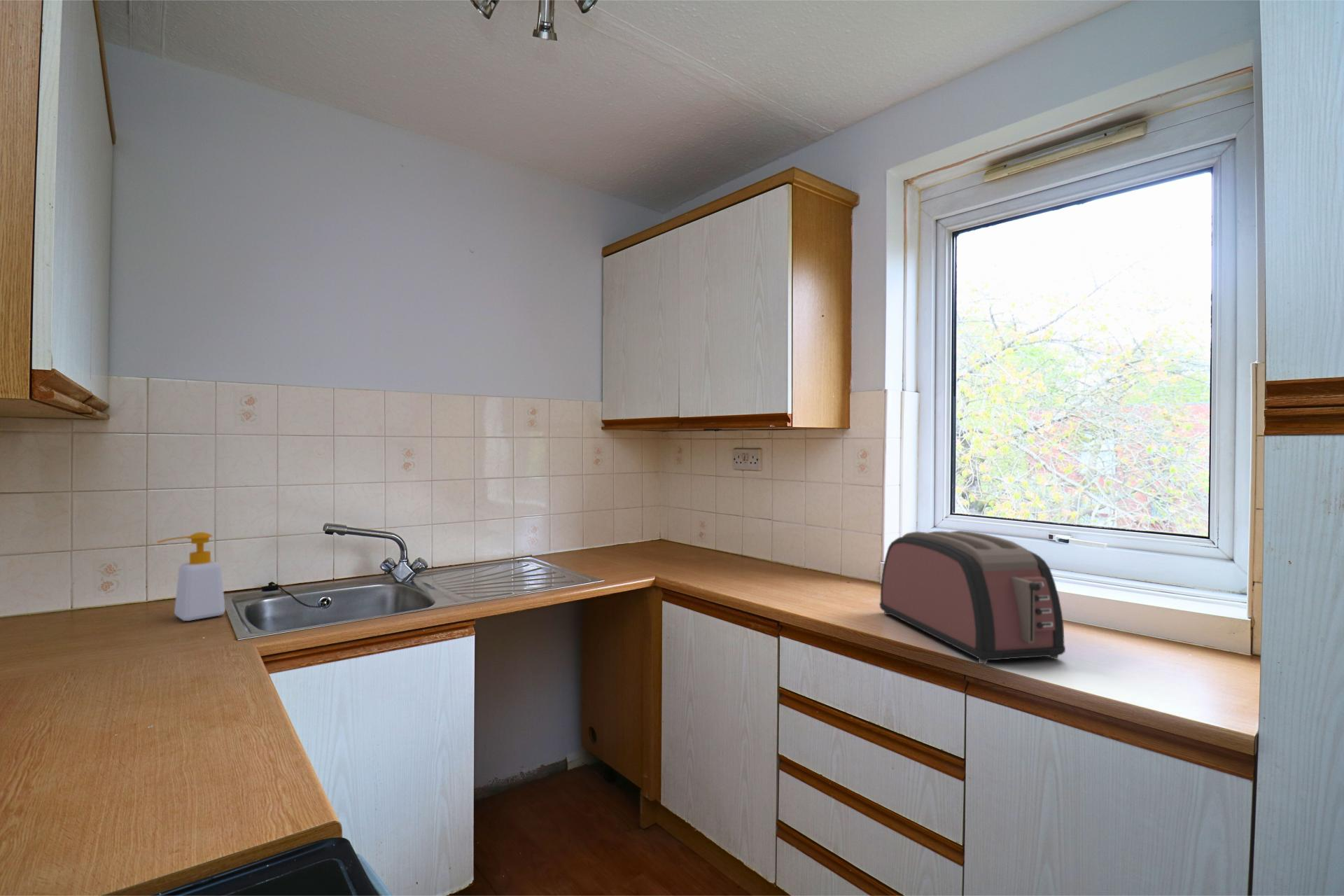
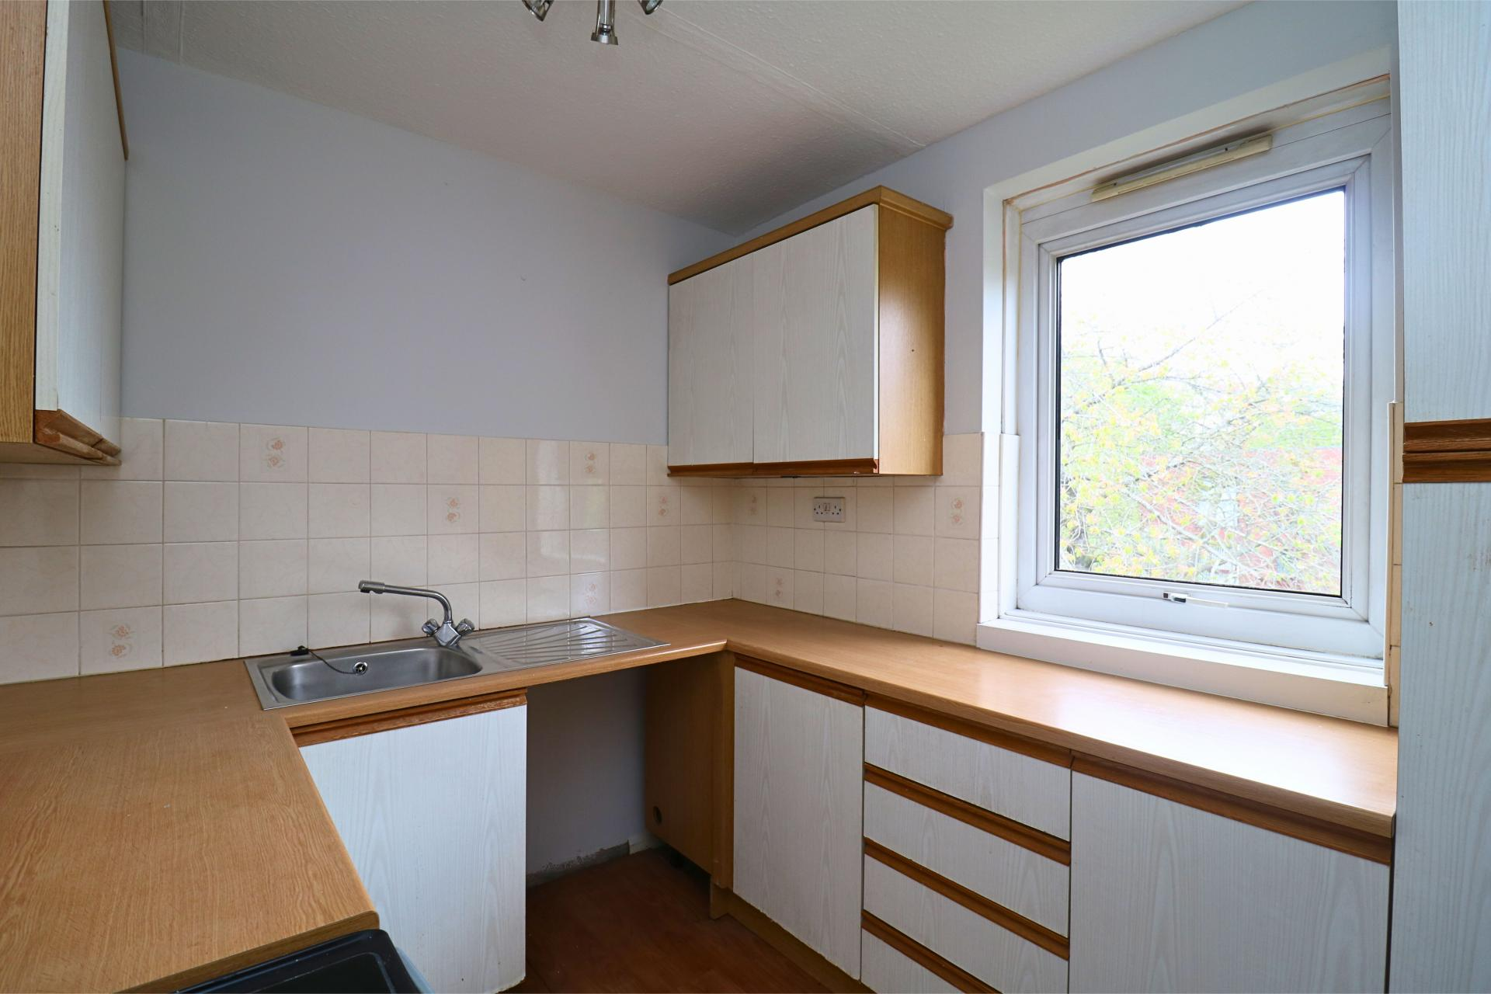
- toaster (965, 585)
- soap bottle (190, 575)
